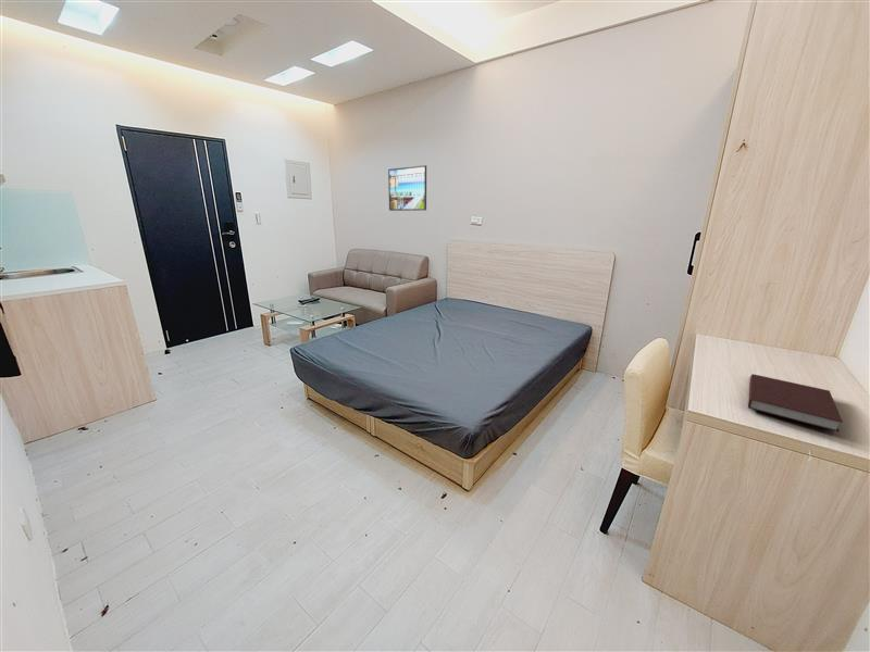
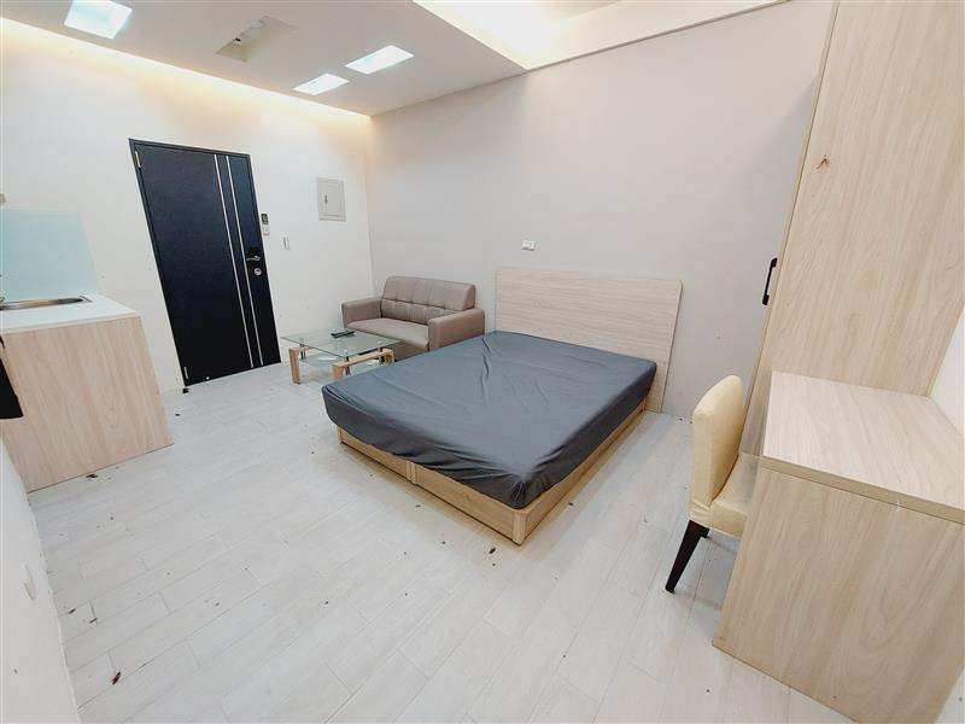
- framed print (407, 189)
- notebook (788, 399)
